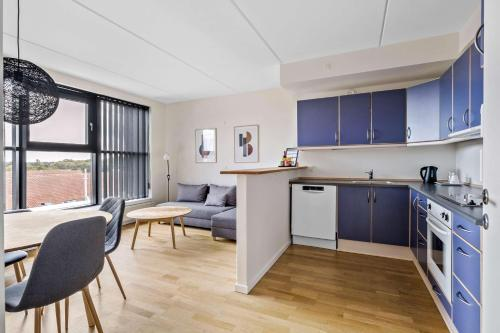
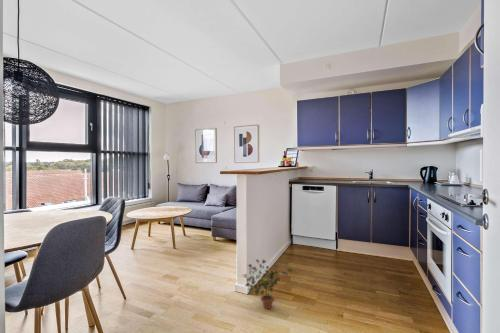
+ potted plant (266, 284)
